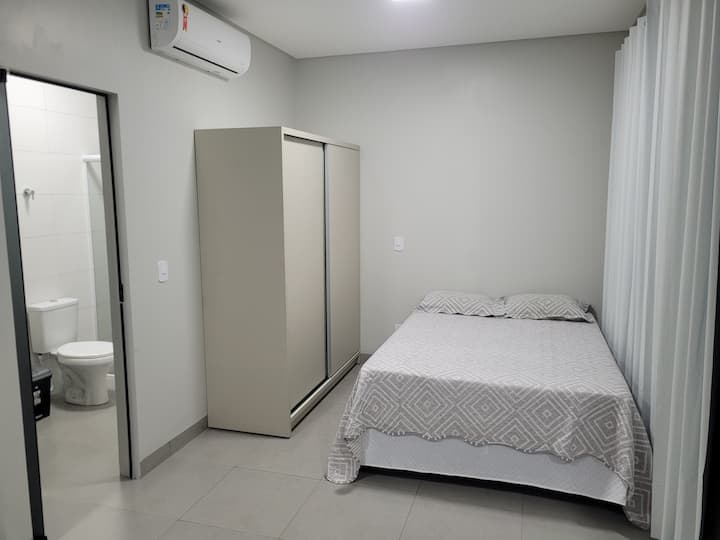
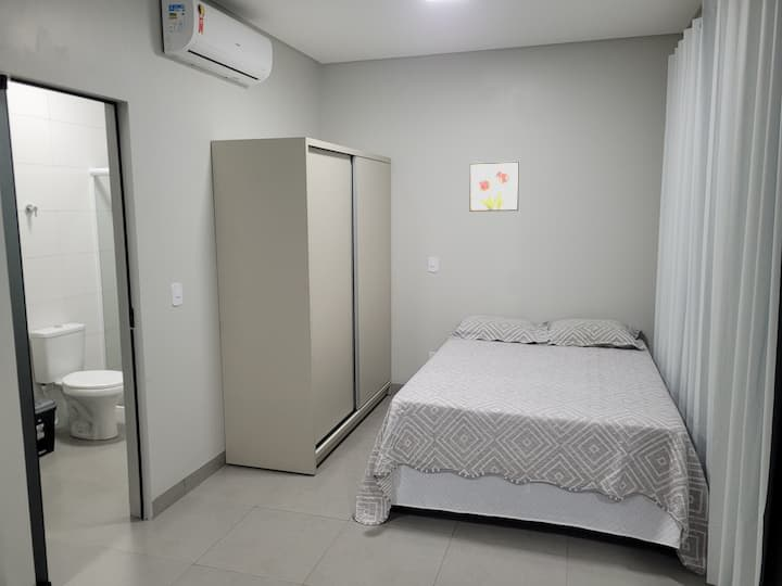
+ wall art (493, 186)
